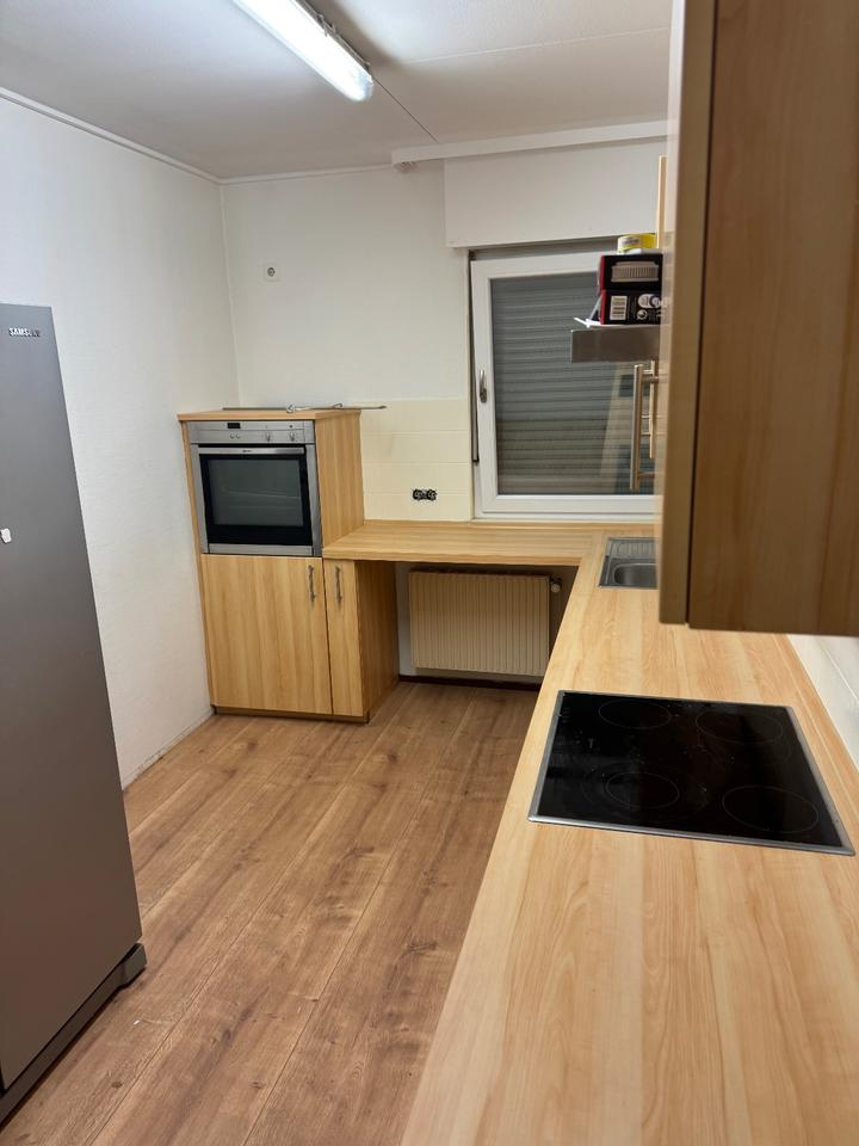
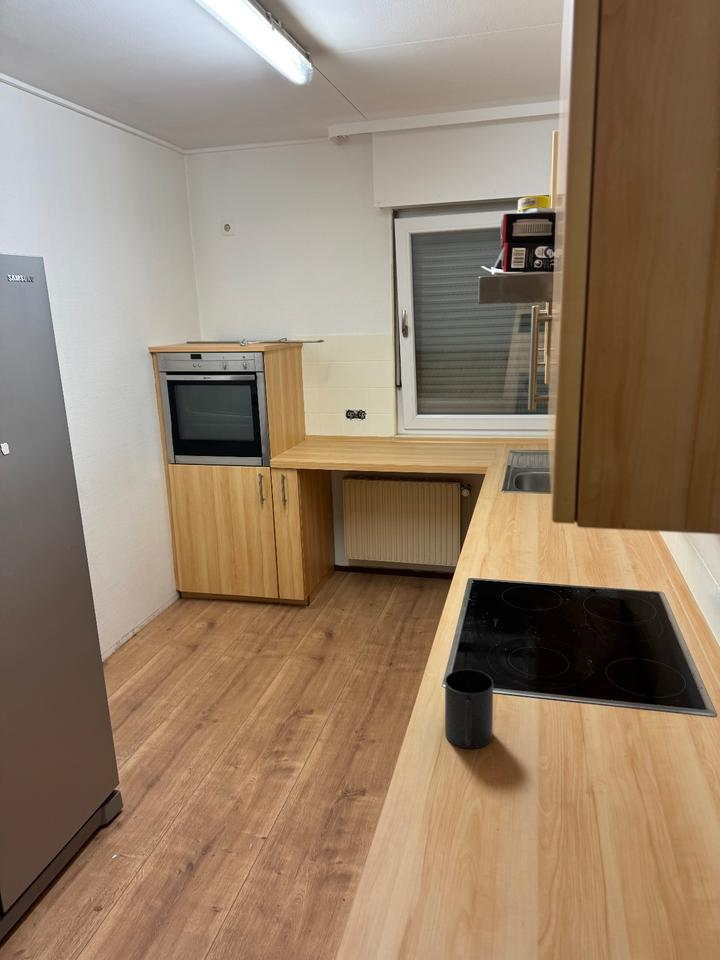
+ mug (468, 712)
